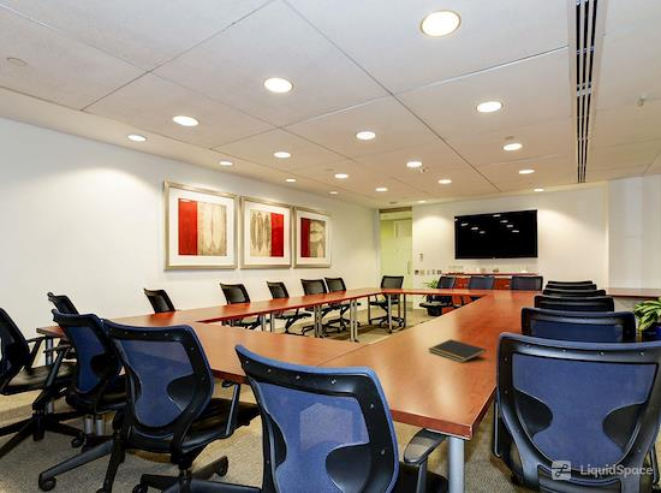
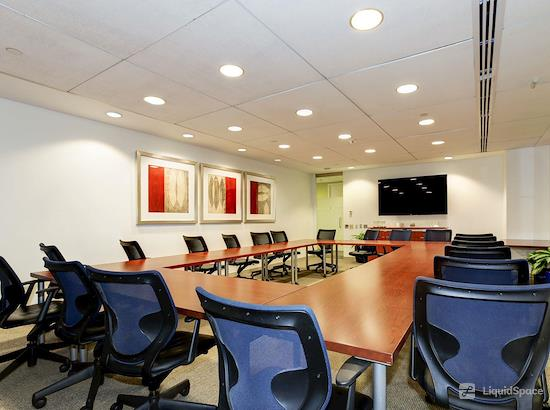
- notepad (455, 350)
